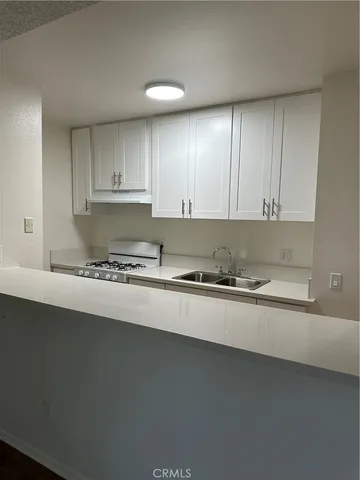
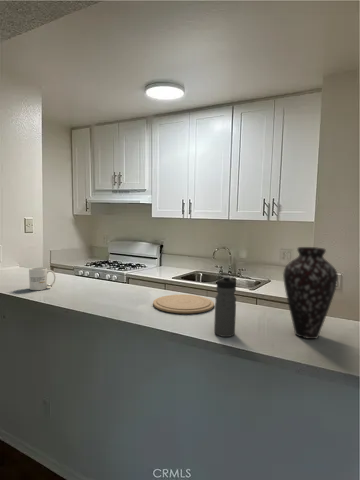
+ vase (308, 292)
+ water bottle (225, 304)
+ plate (183, 302)
+ mug (41, 278)
